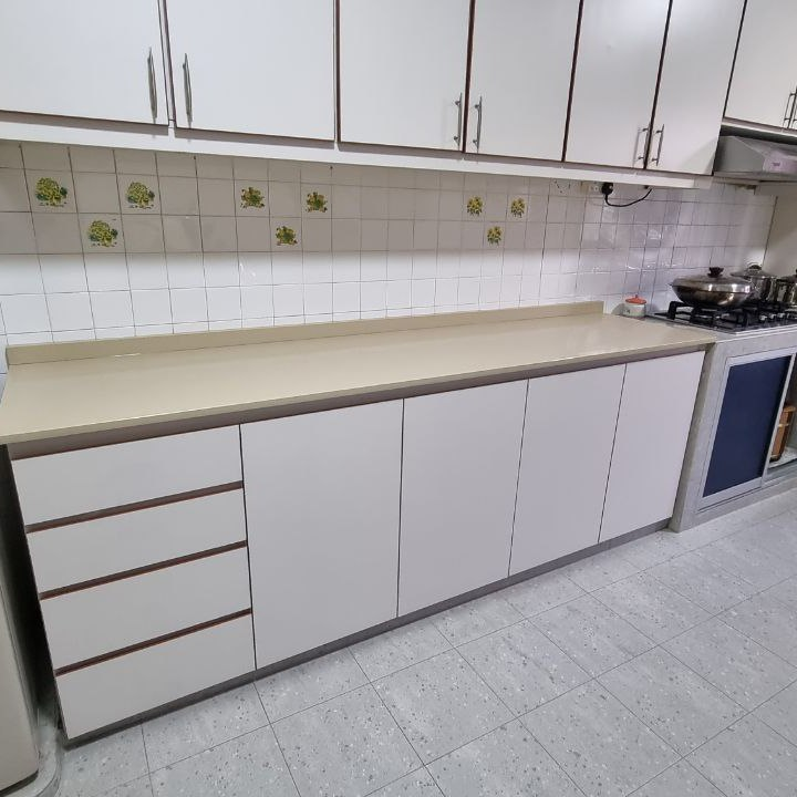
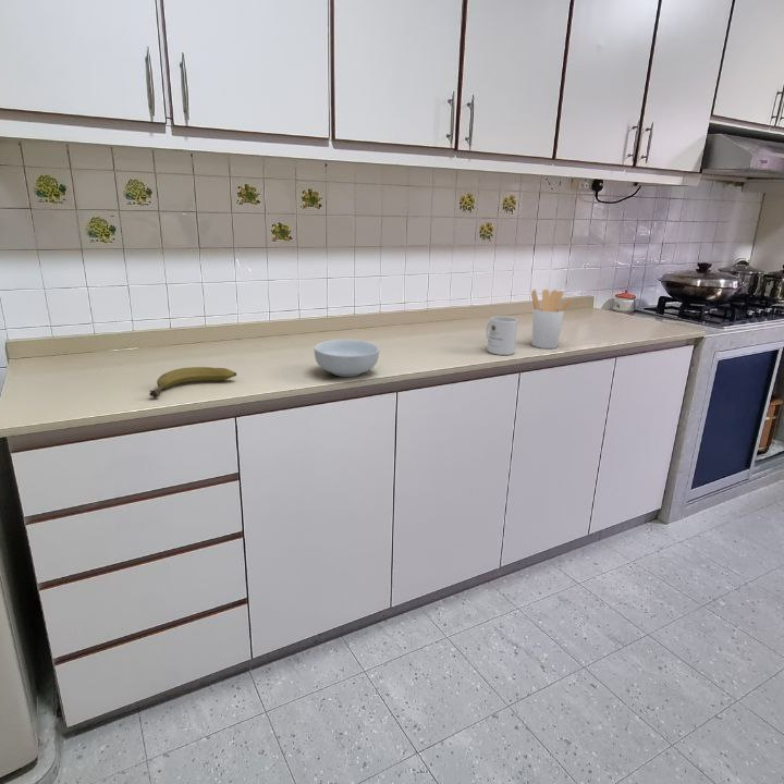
+ mug (498, 333)
+ cereal bowl (346, 359)
+ fruit (194, 379)
+ utensil holder (548, 317)
